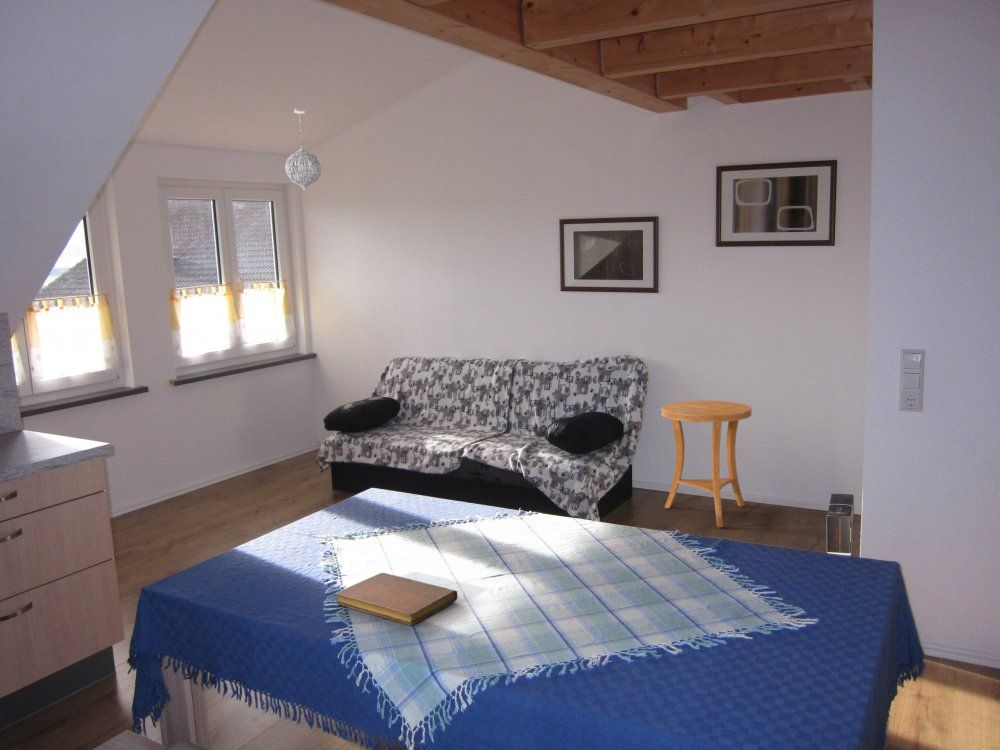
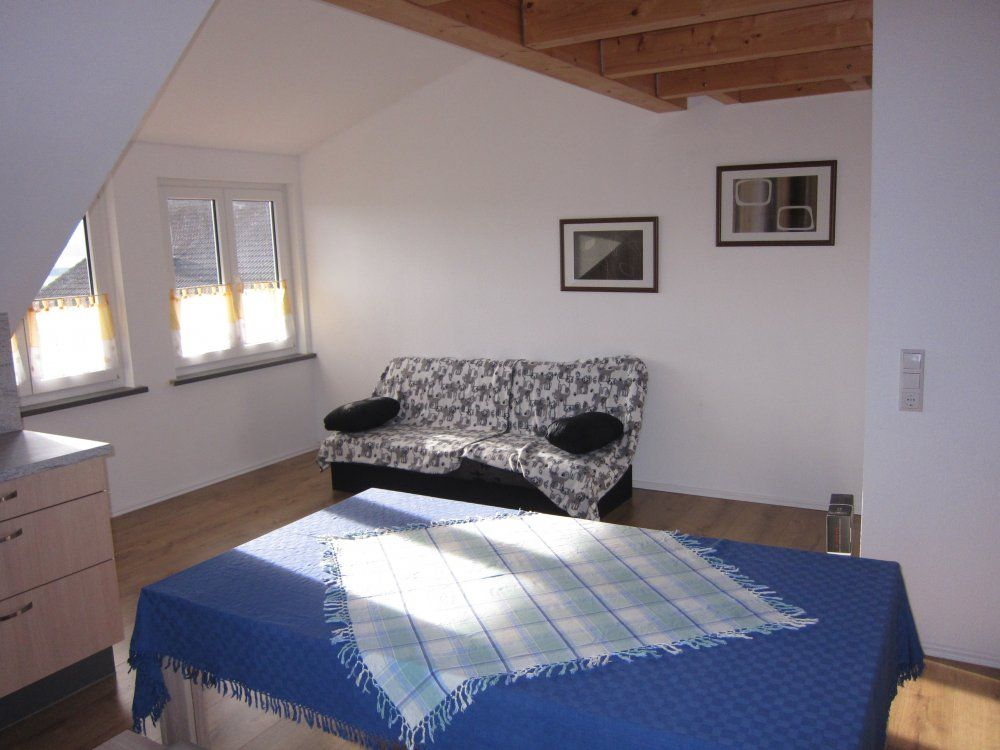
- side table (712, 460)
- pendant light (302, 150)
- notebook (396, 596)
